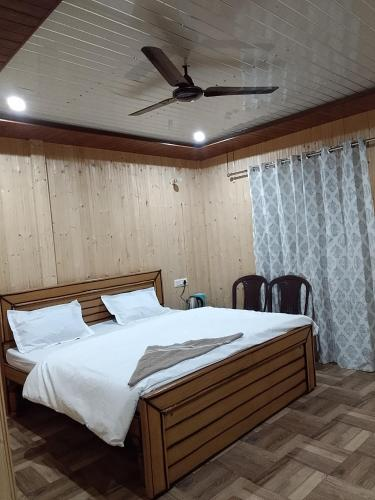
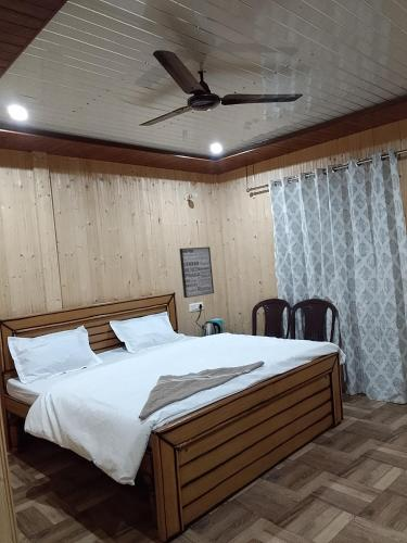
+ wall art (196, 272)
